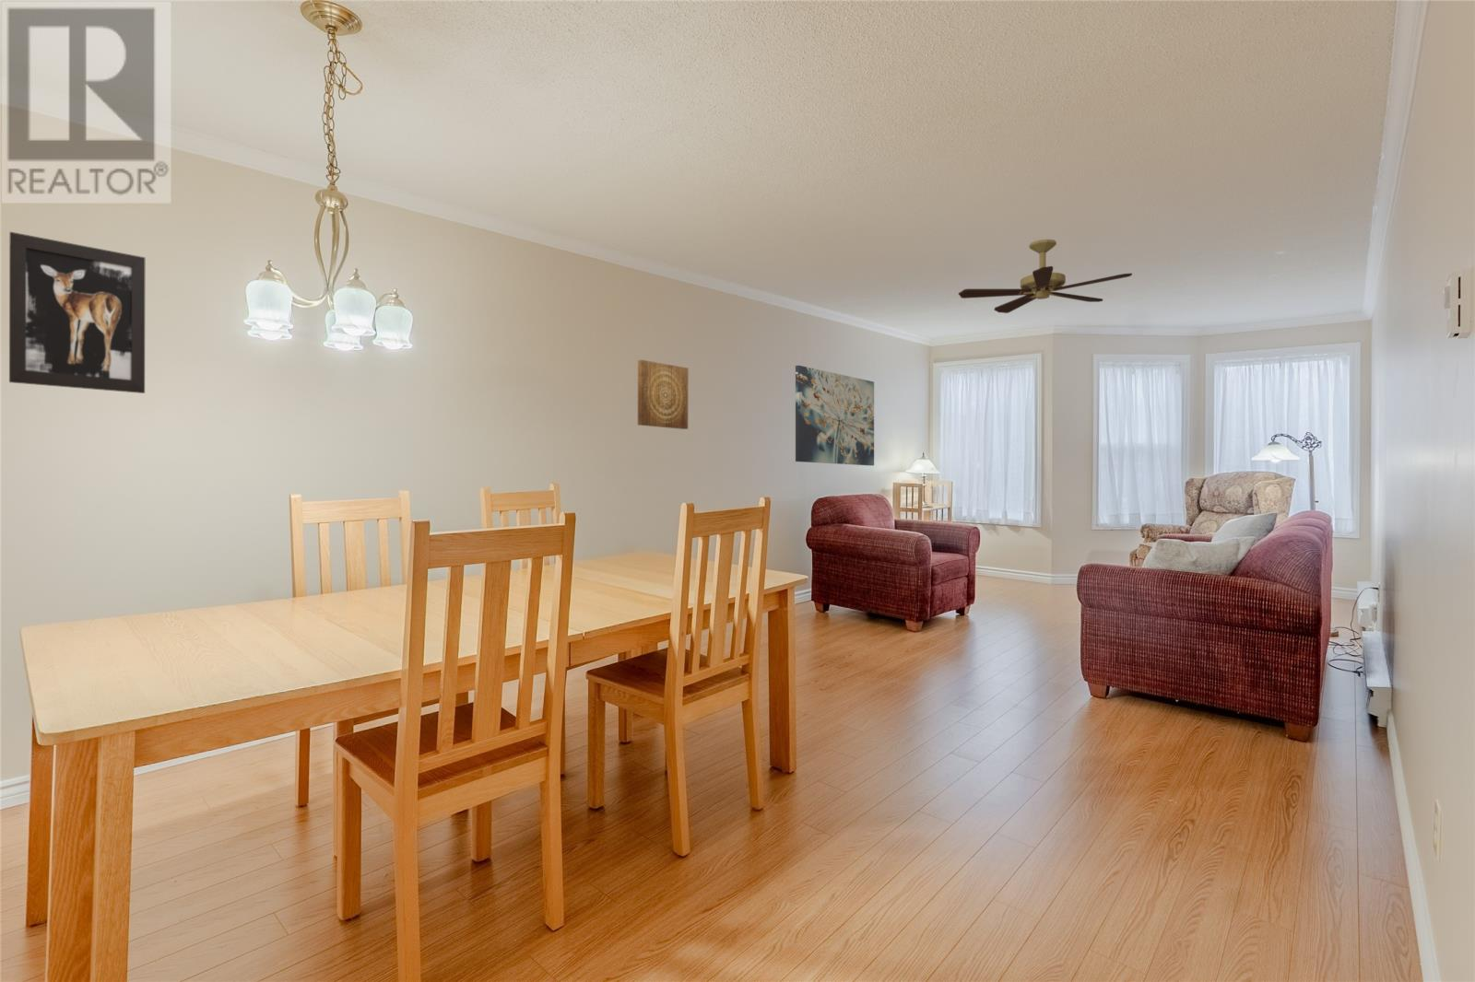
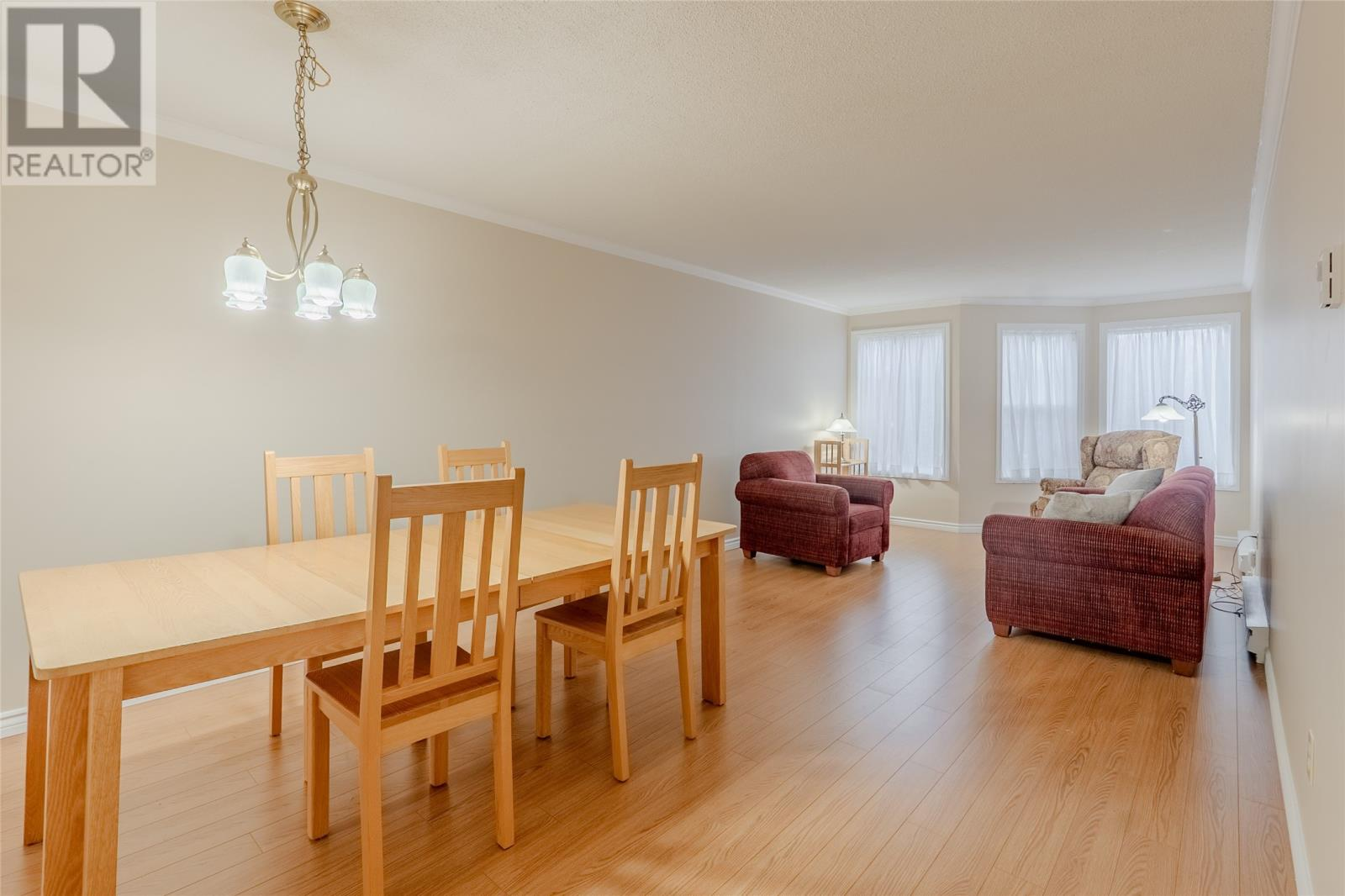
- wall art (663, 396)
- ceiling fan (1041, 269)
- wall art (837, 419)
- wall art (80, 316)
